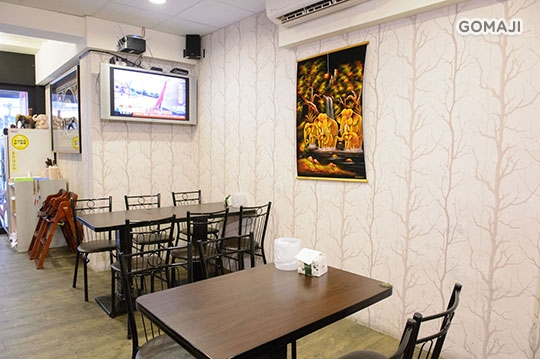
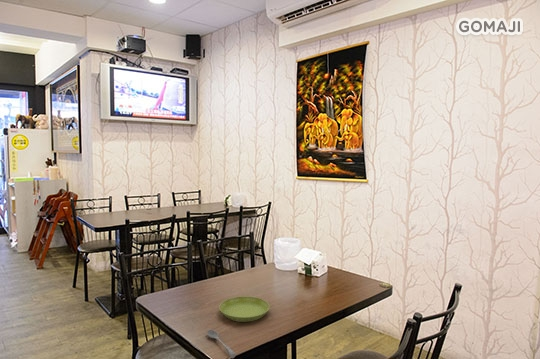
+ soupspoon (220, 341)
+ saucer (244, 309)
